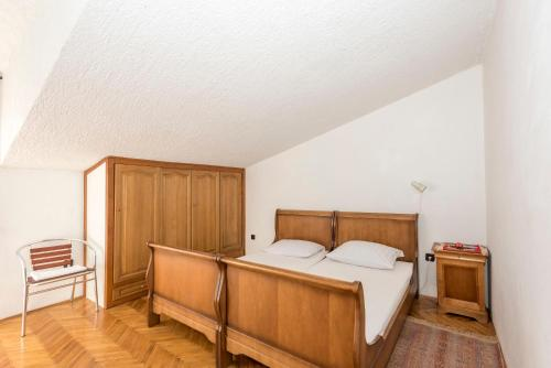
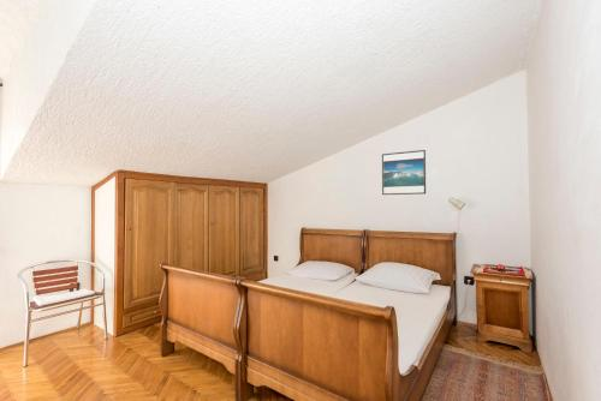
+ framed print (403, 173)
